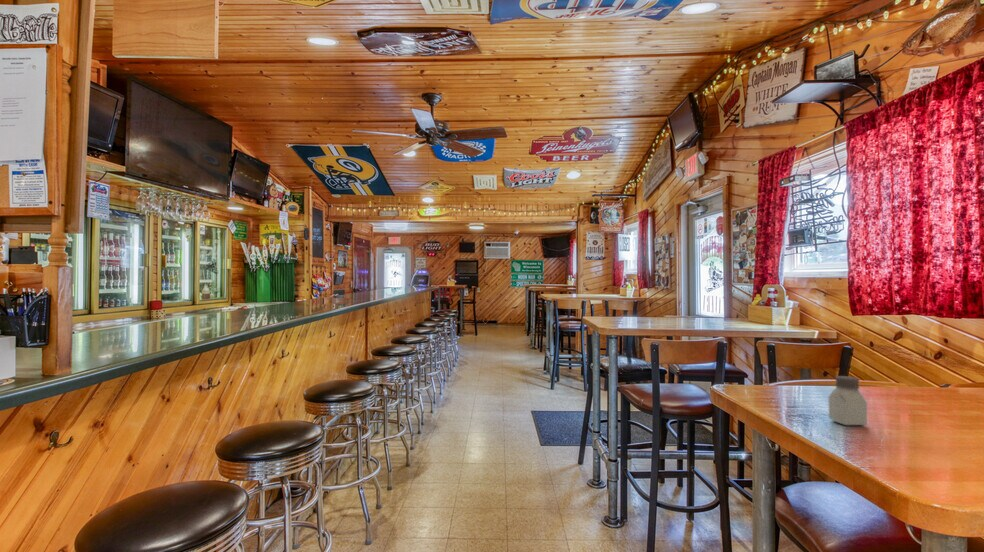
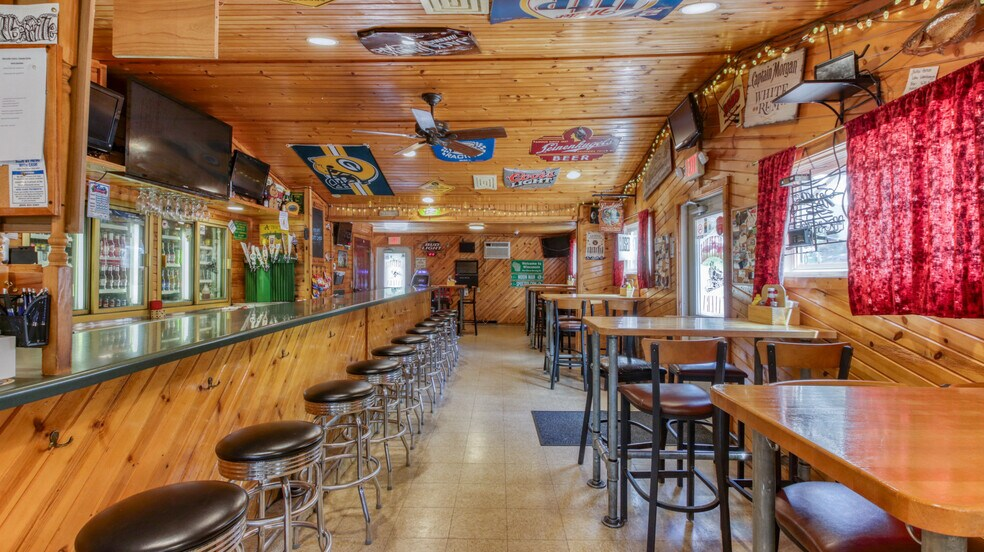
- saltshaker (847, 400)
